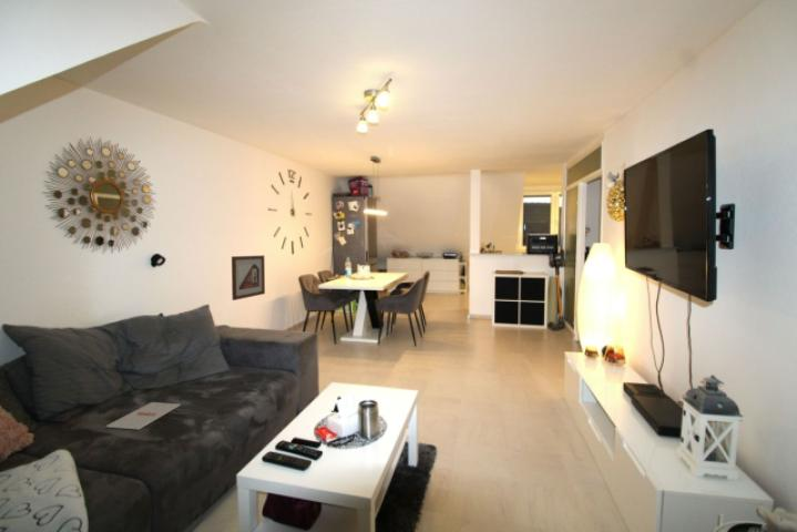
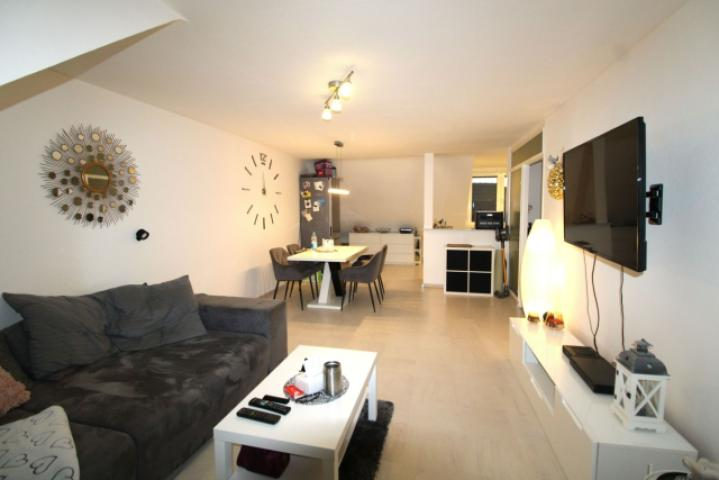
- magazine (145, 415)
- picture frame (248, 276)
